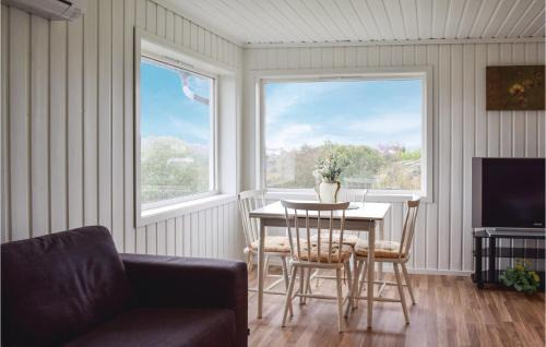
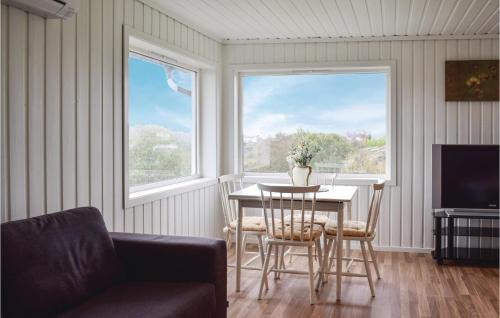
- flowering plant (518, 276)
